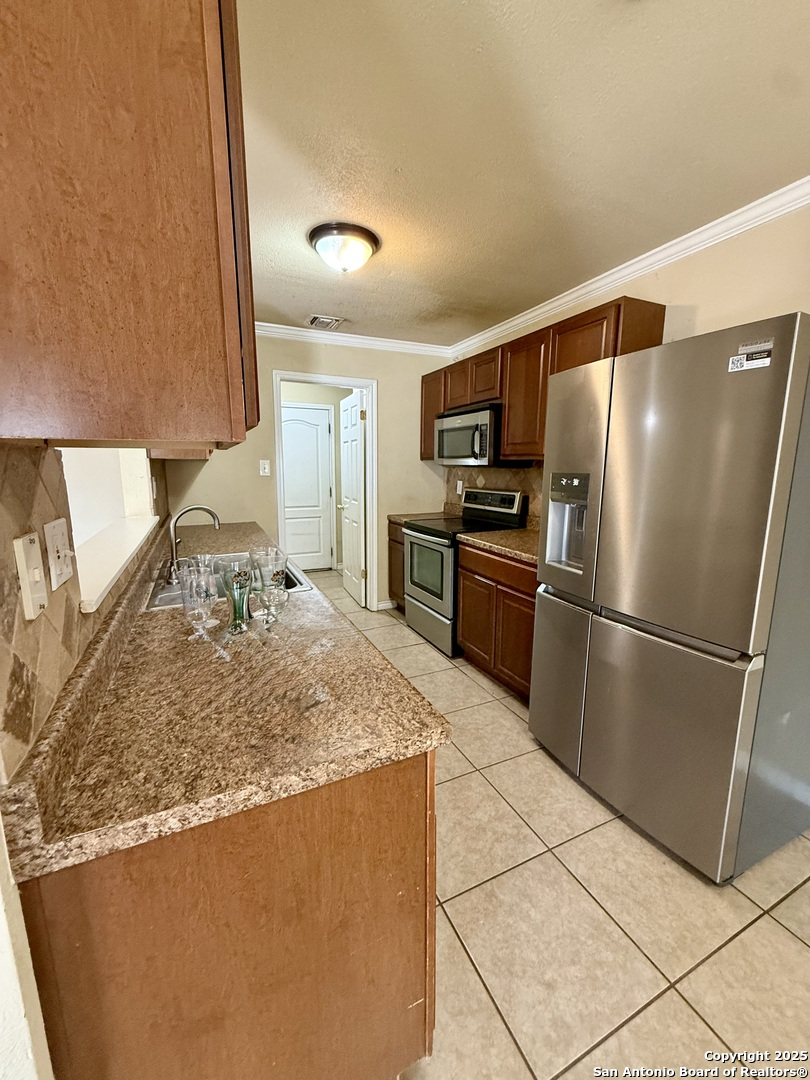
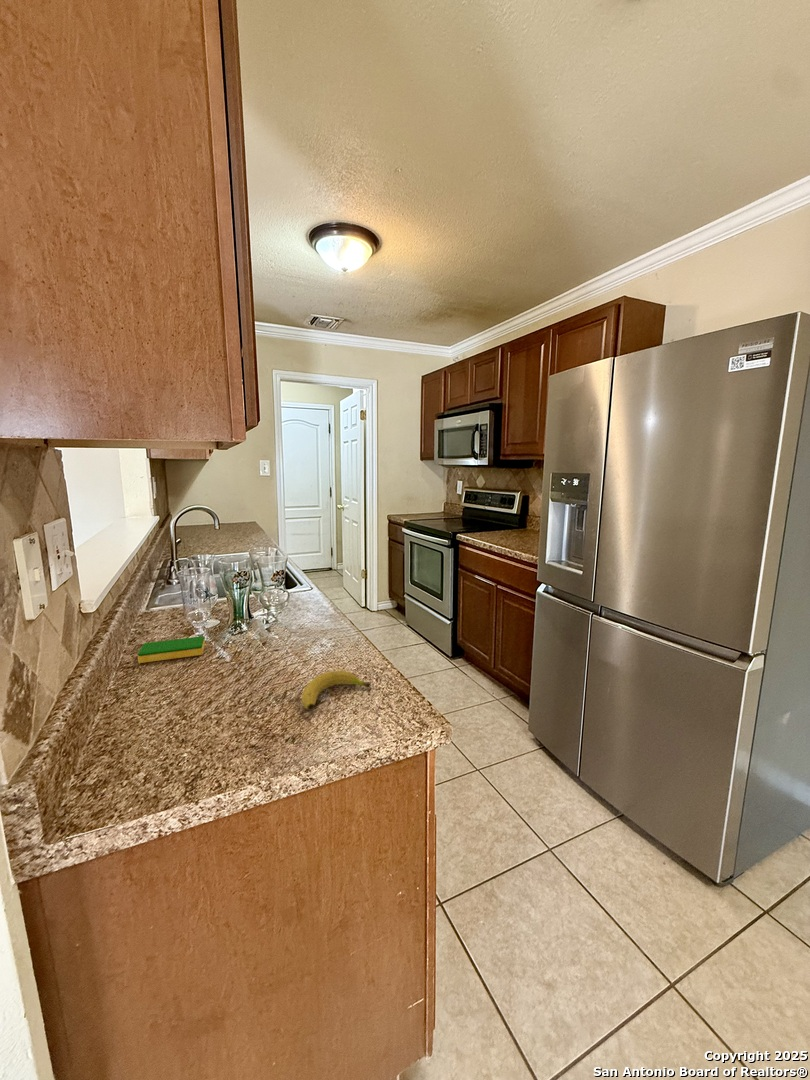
+ fruit (337, 684)
+ dish sponge (172, 648)
